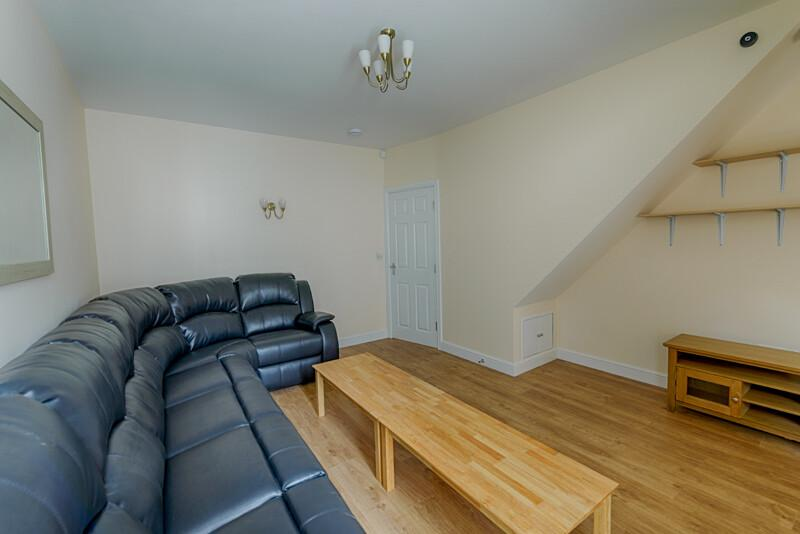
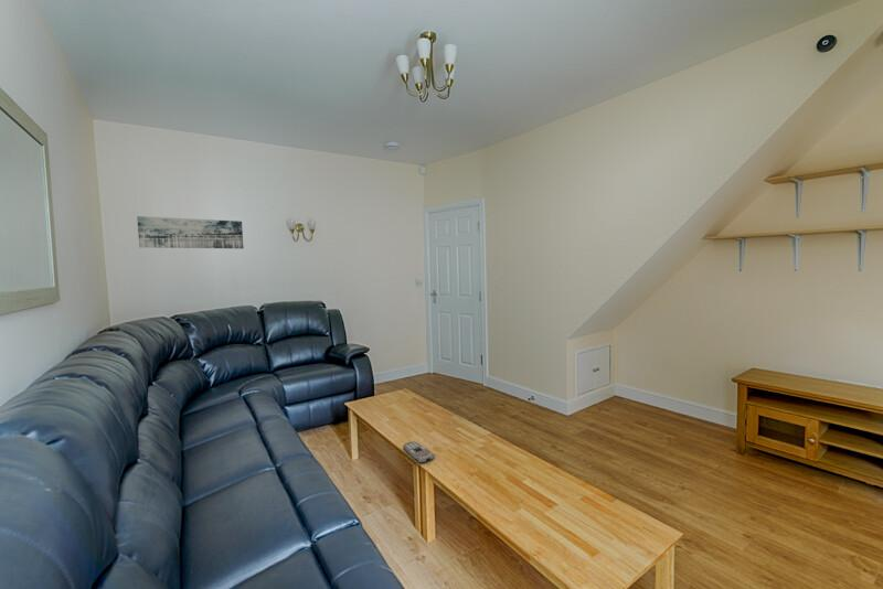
+ remote control (417, 451)
+ wall art (193, 233)
